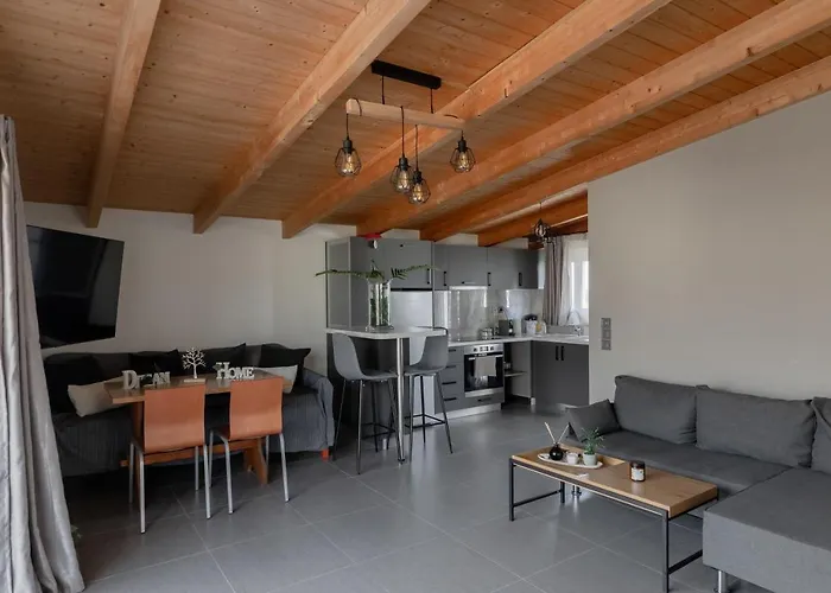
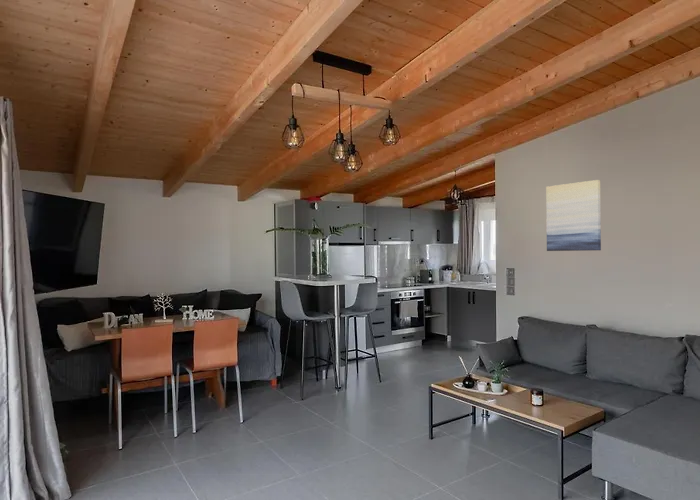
+ wall art (572, 217)
